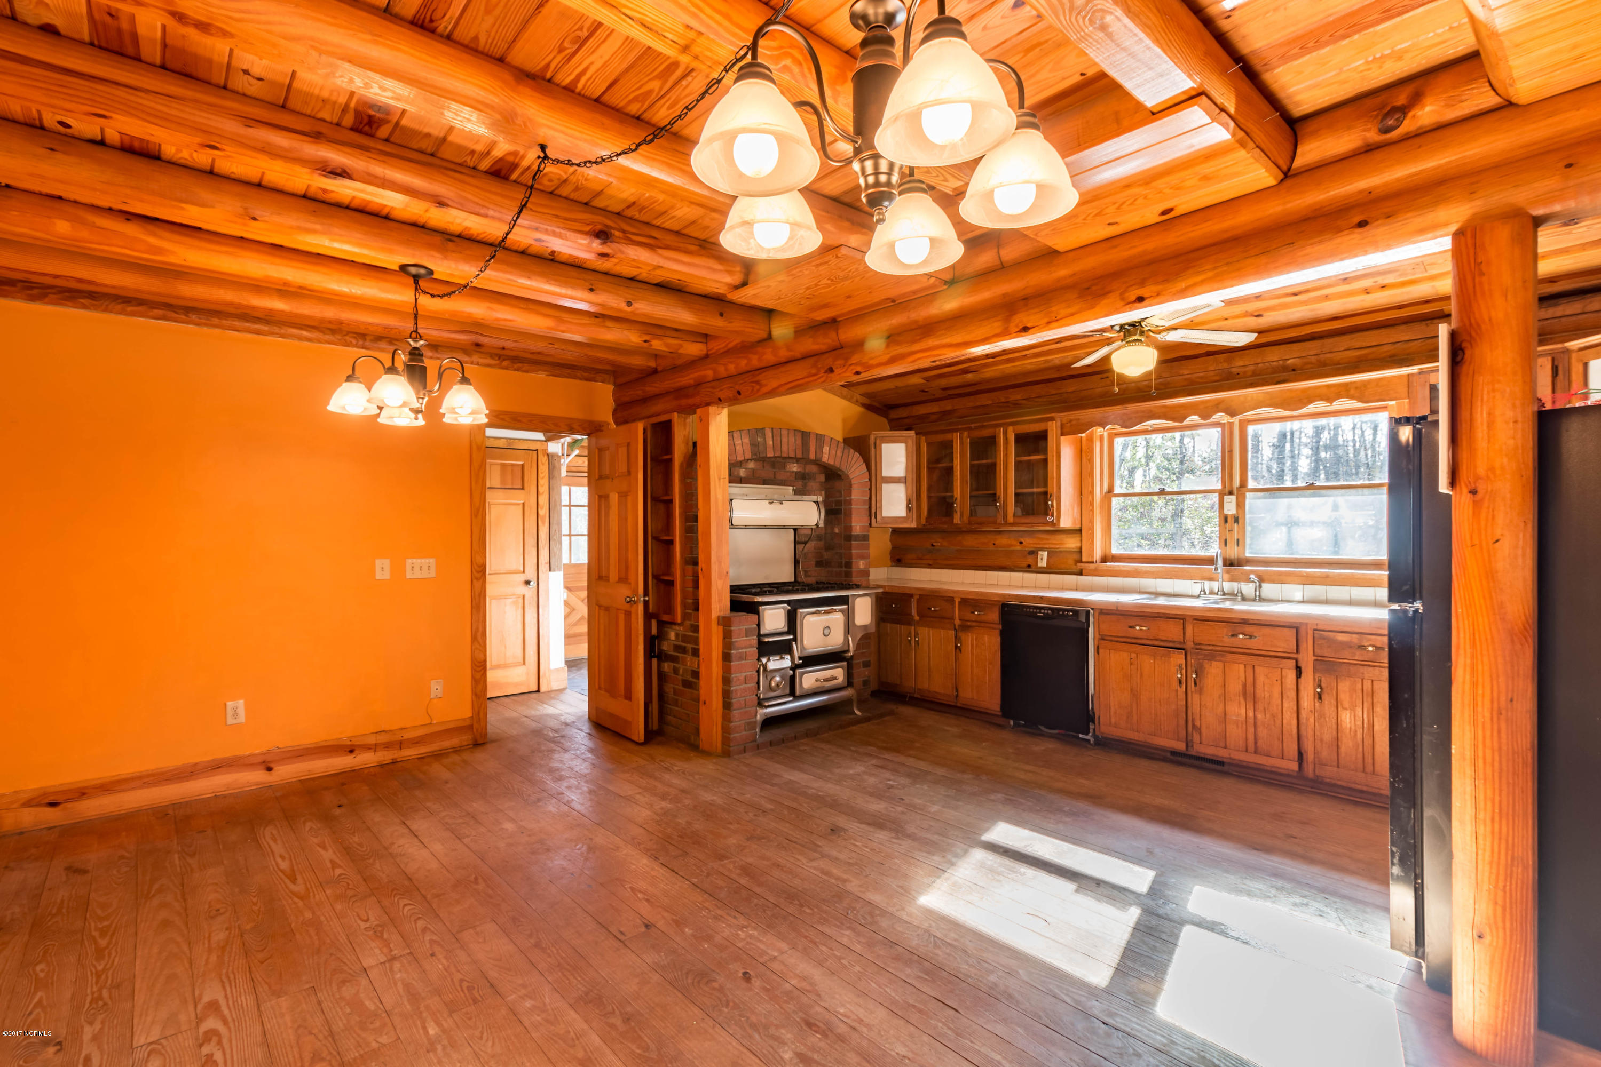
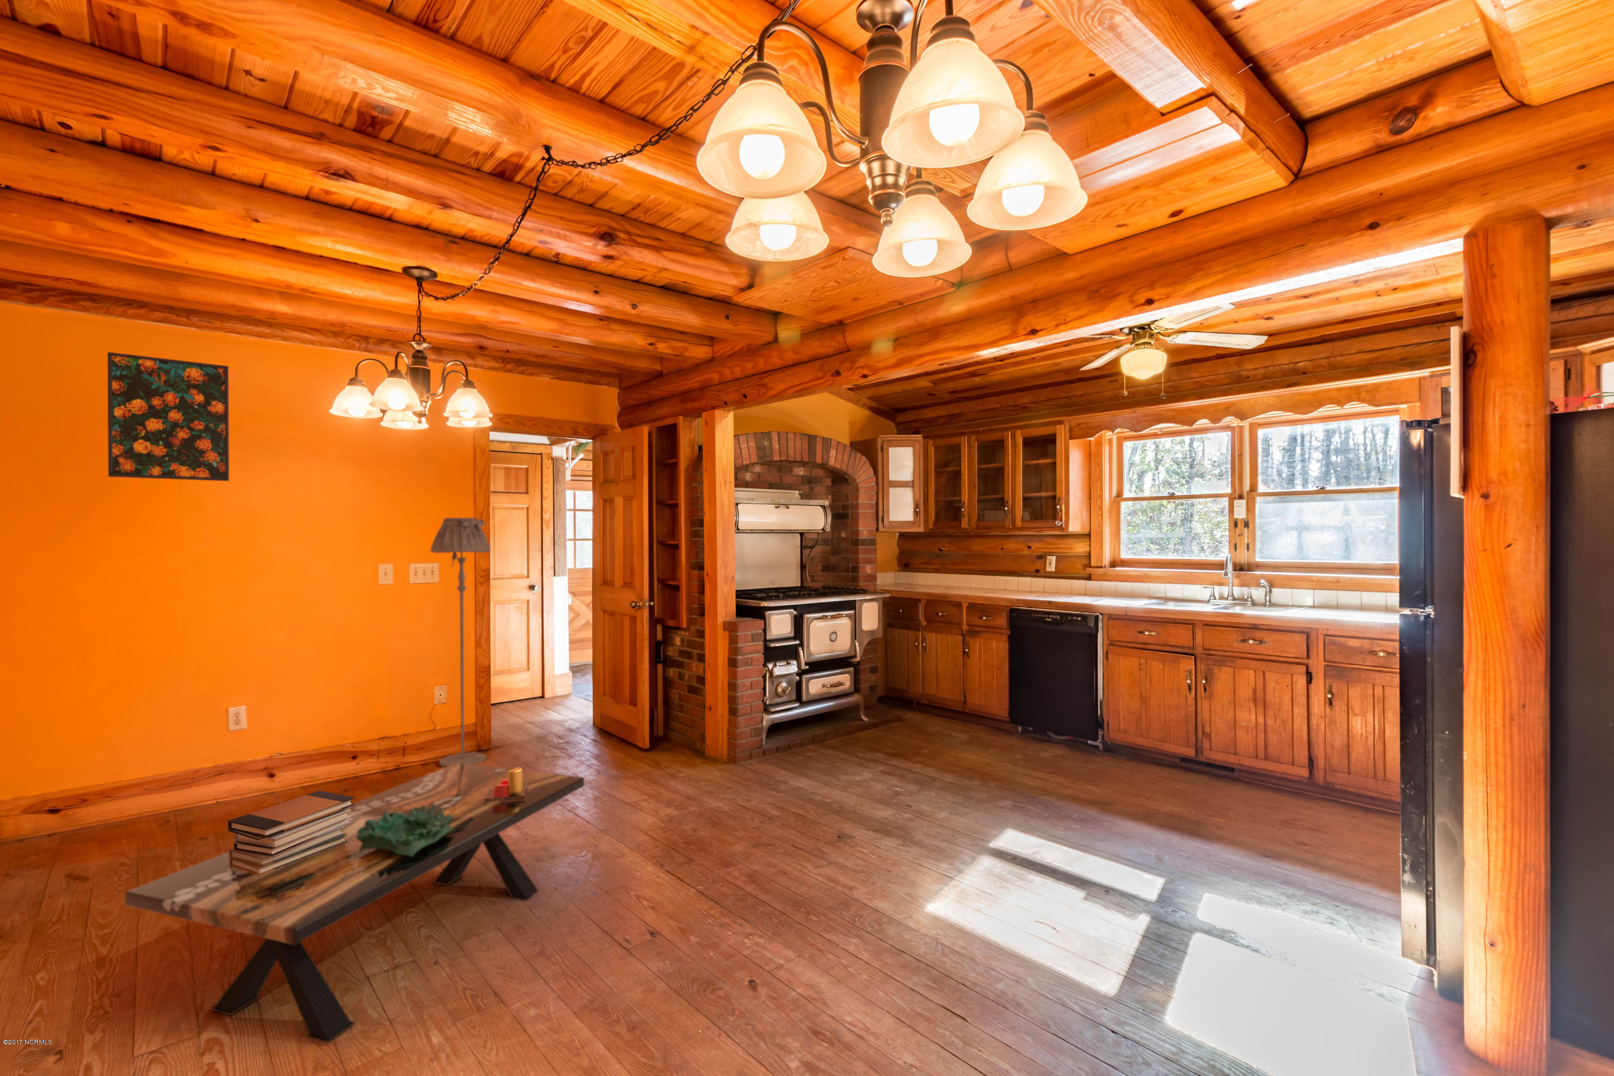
+ decorative bowl (407, 830)
+ coffee table (399, 883)
+ candle (507, 781)
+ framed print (171, 419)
+ book stack (293, 830)
+ floor lamp (461, 639)
